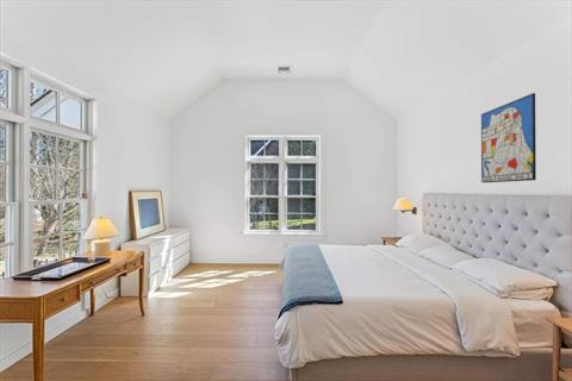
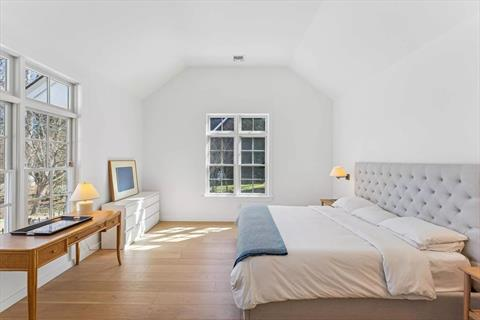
- wall art (504, 143)
